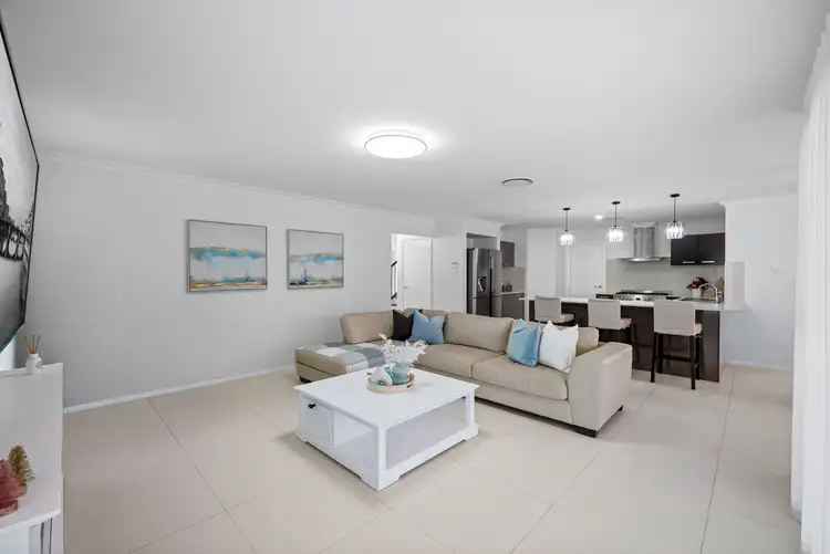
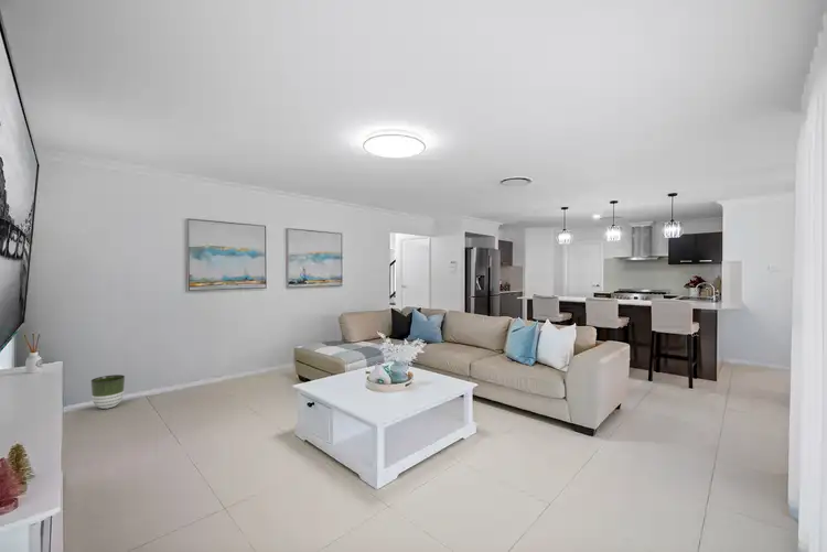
+ planter (108, 392)
